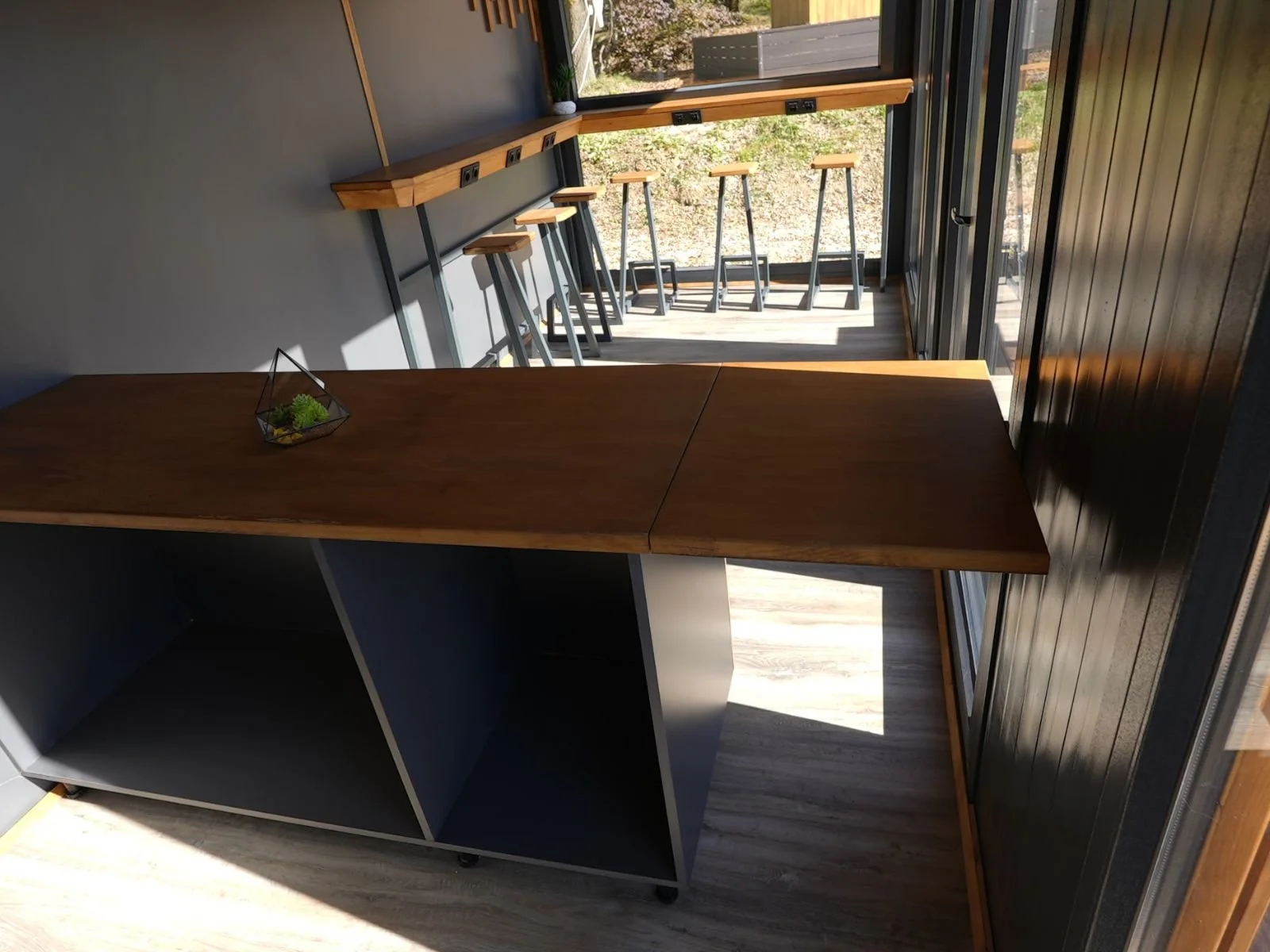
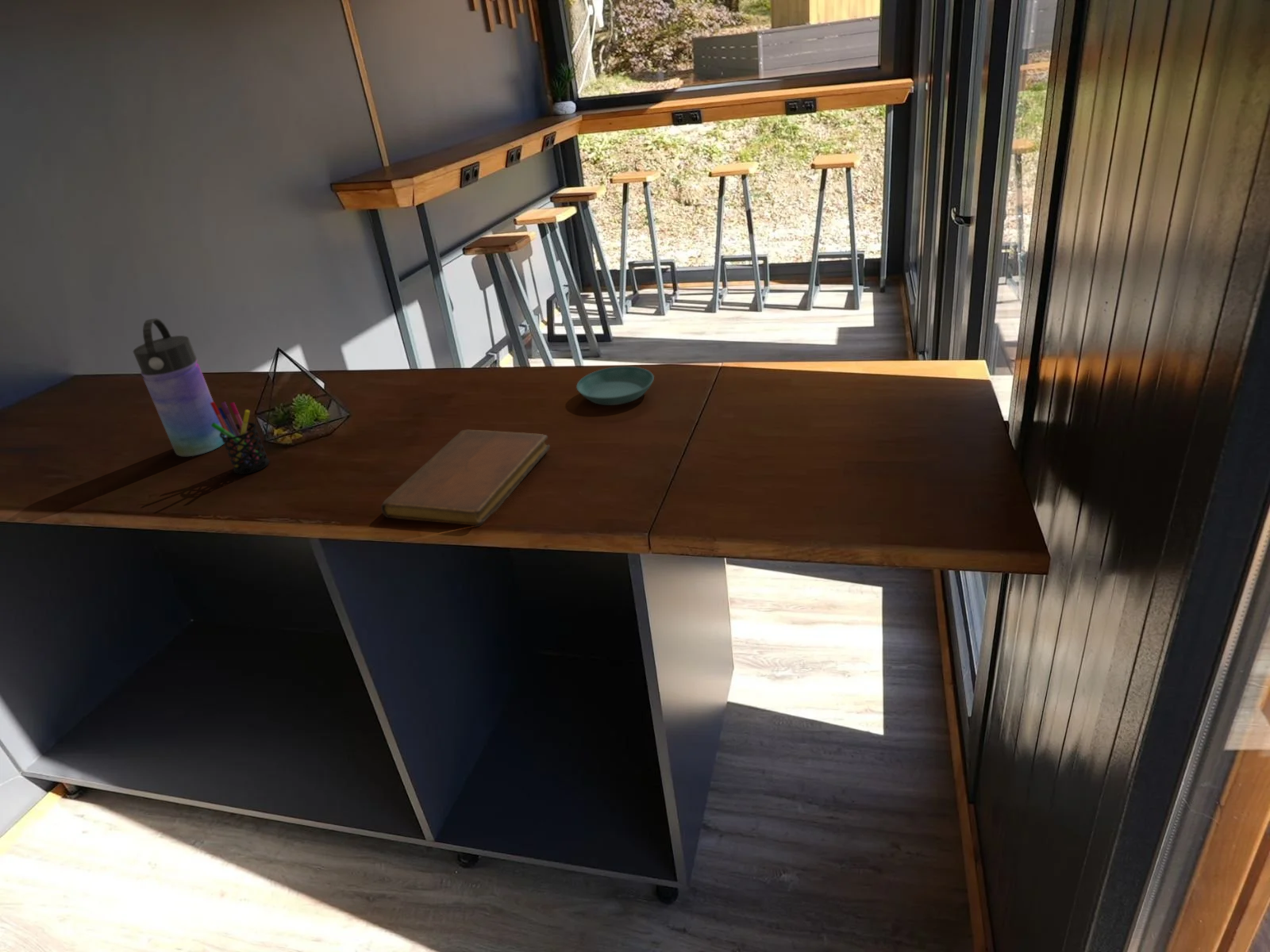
+ saucer (615, 387)
+ notebook (469, 473)
+ pen holder (235, 436)
+ water bottle (177, 384)
